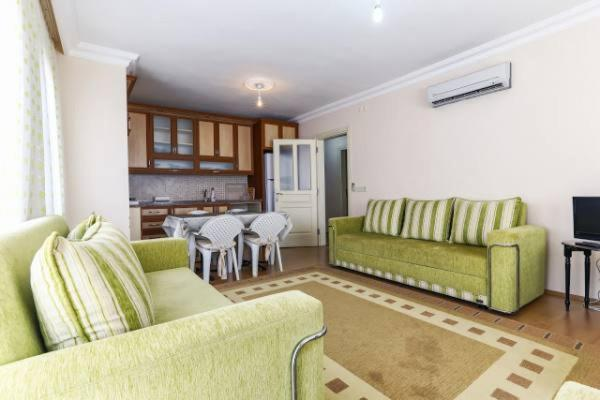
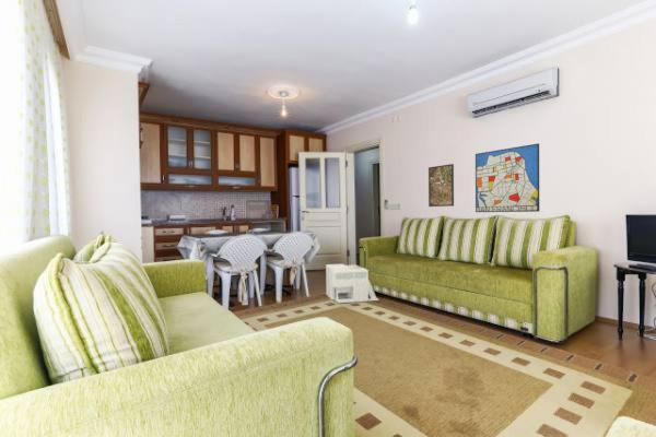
+ wall art (504, 180)
+ architectural model (351, 281)
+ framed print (441, 186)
